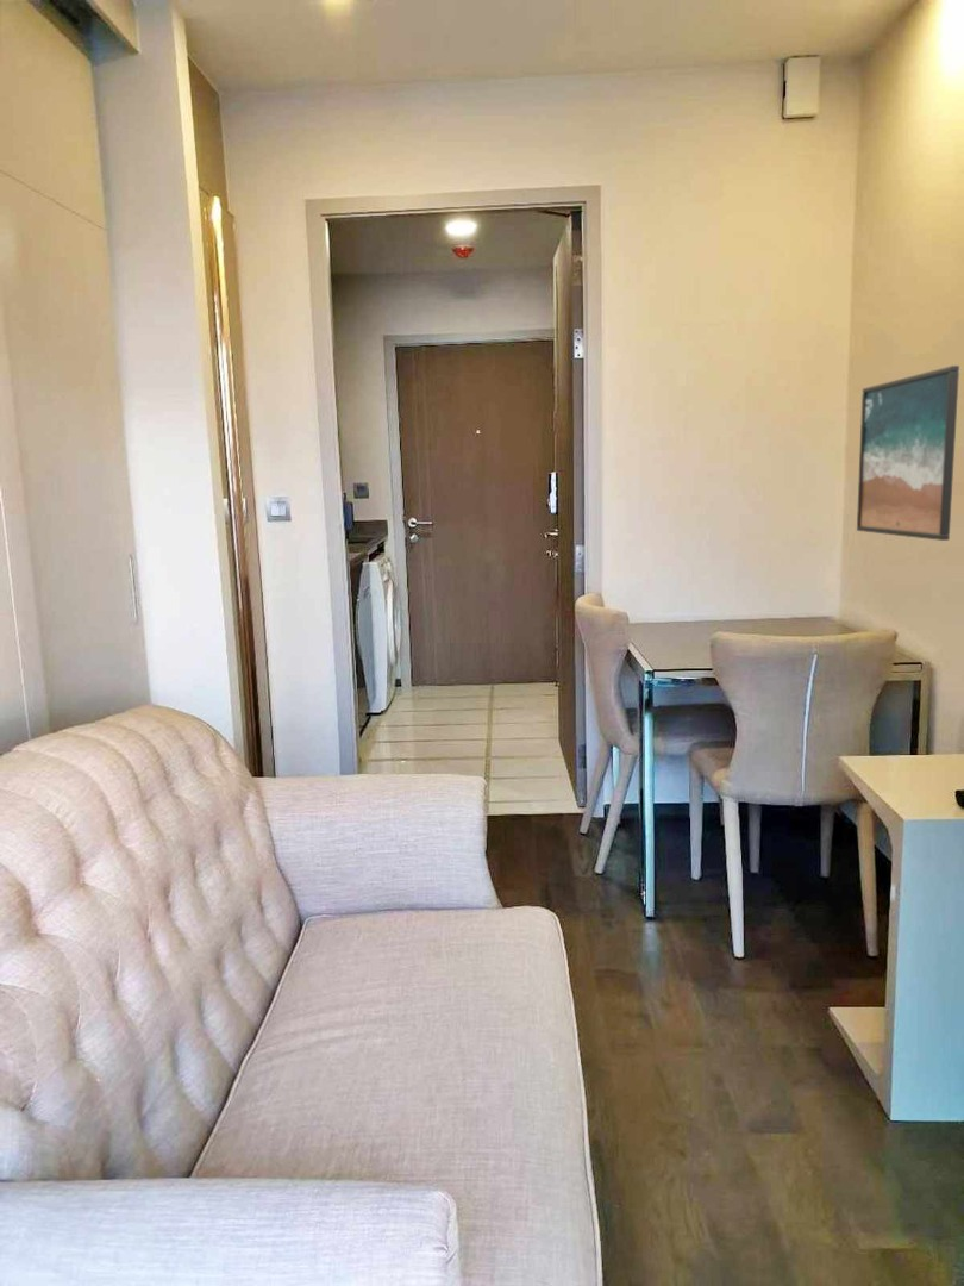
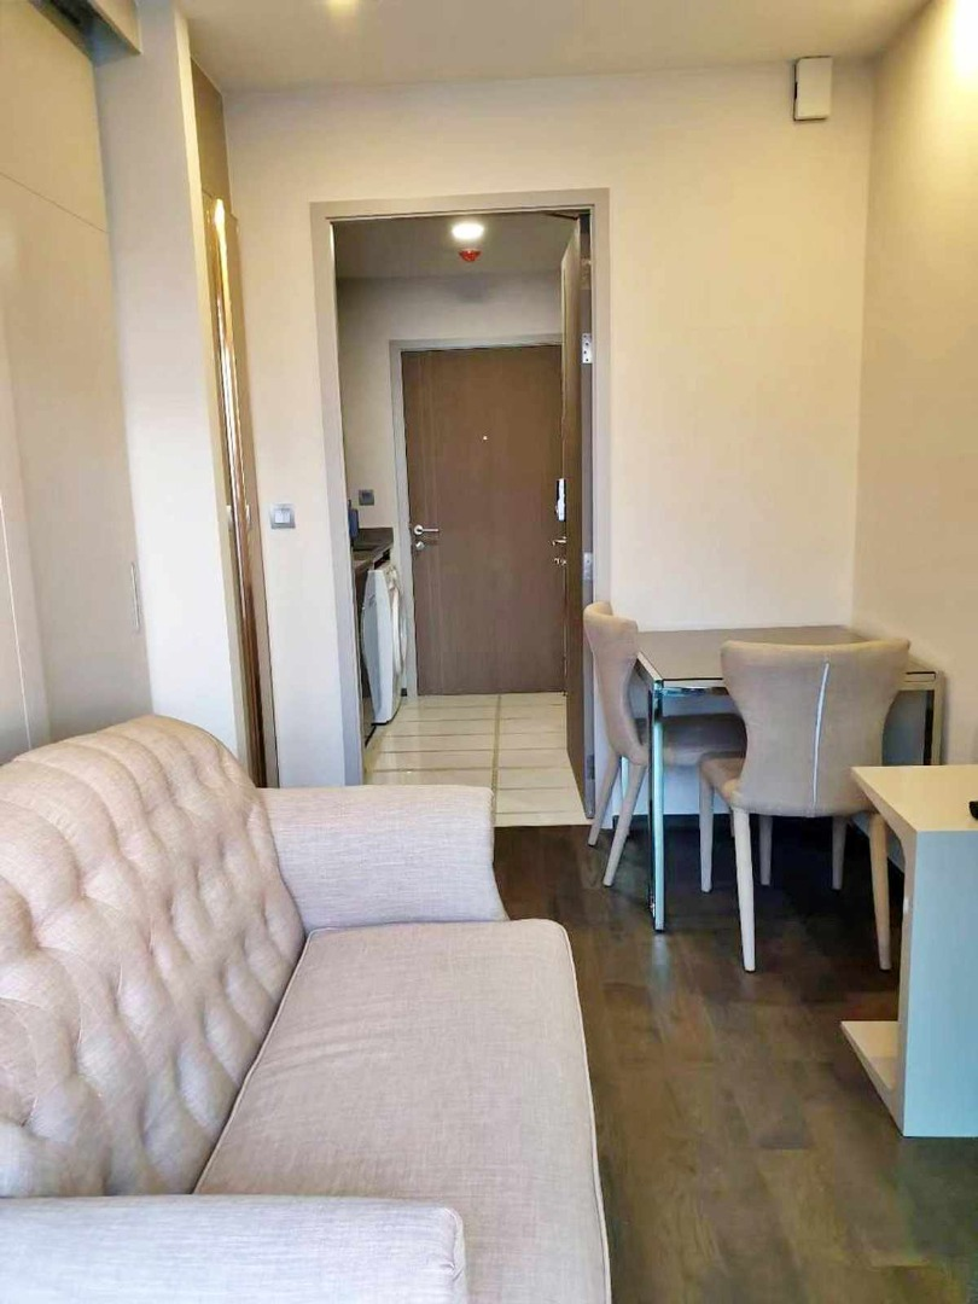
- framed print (901, 457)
